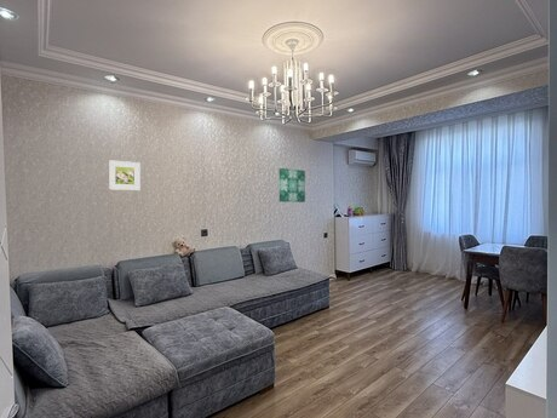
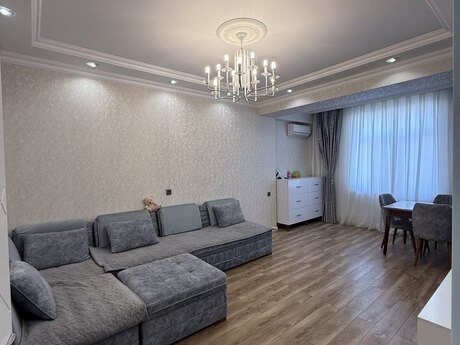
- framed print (125, 176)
- wall art (292, 185)
